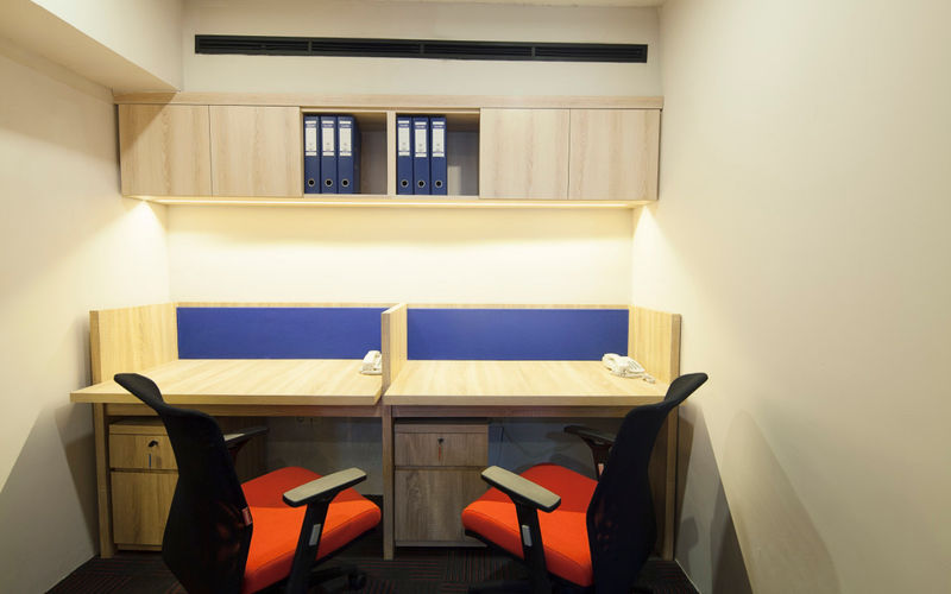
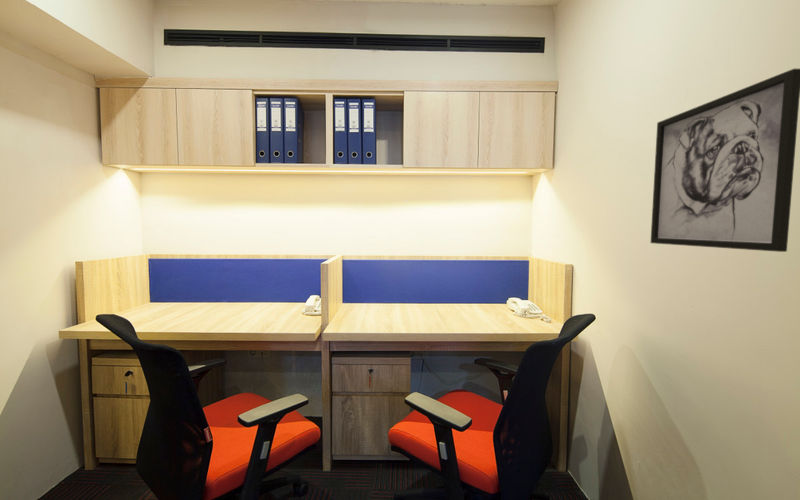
+ wall art (709, 174)
